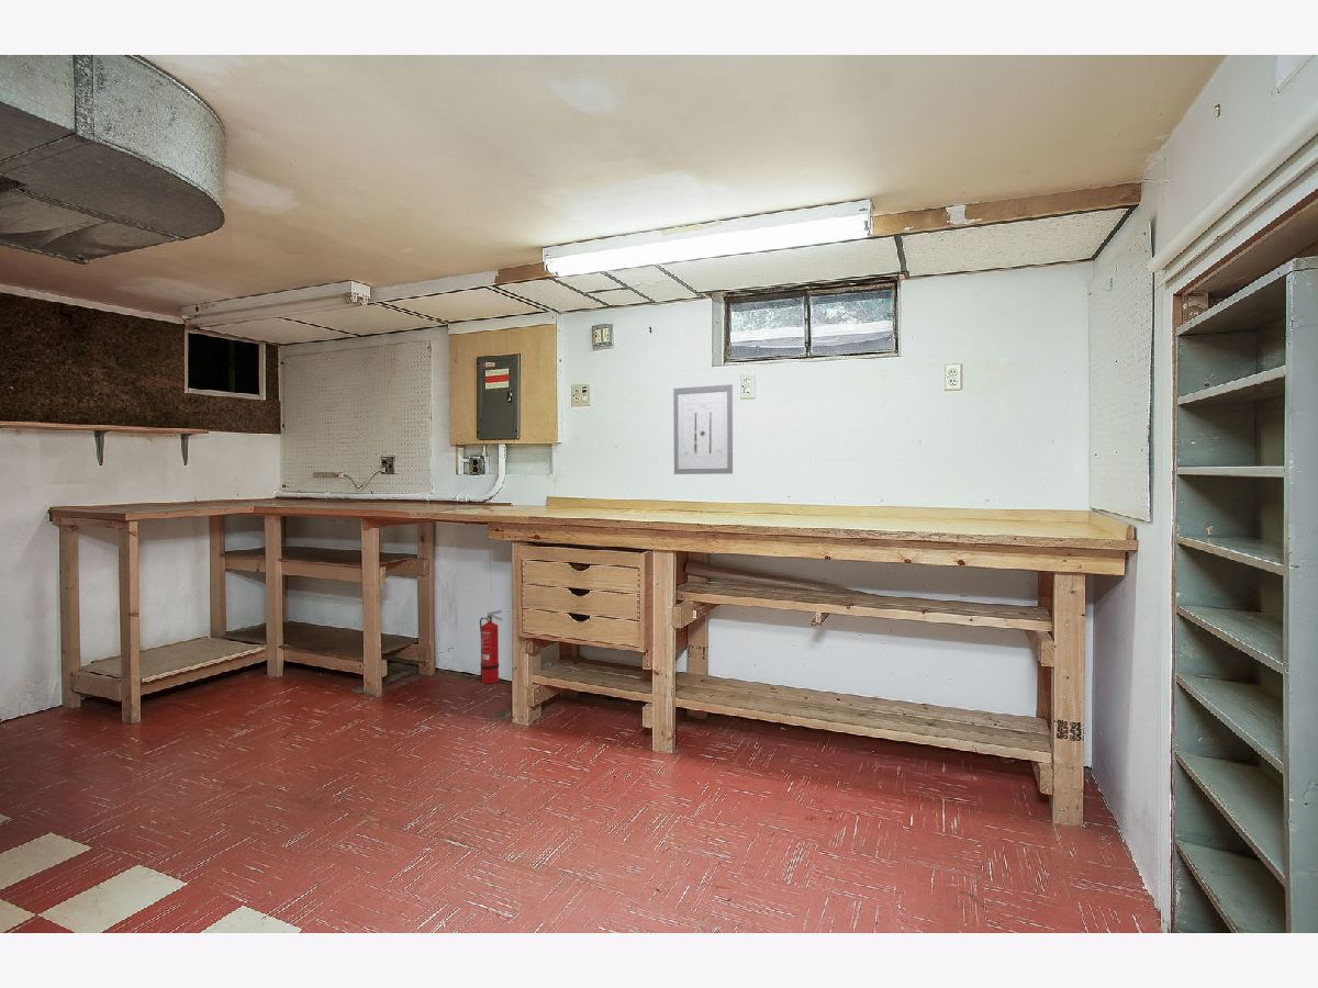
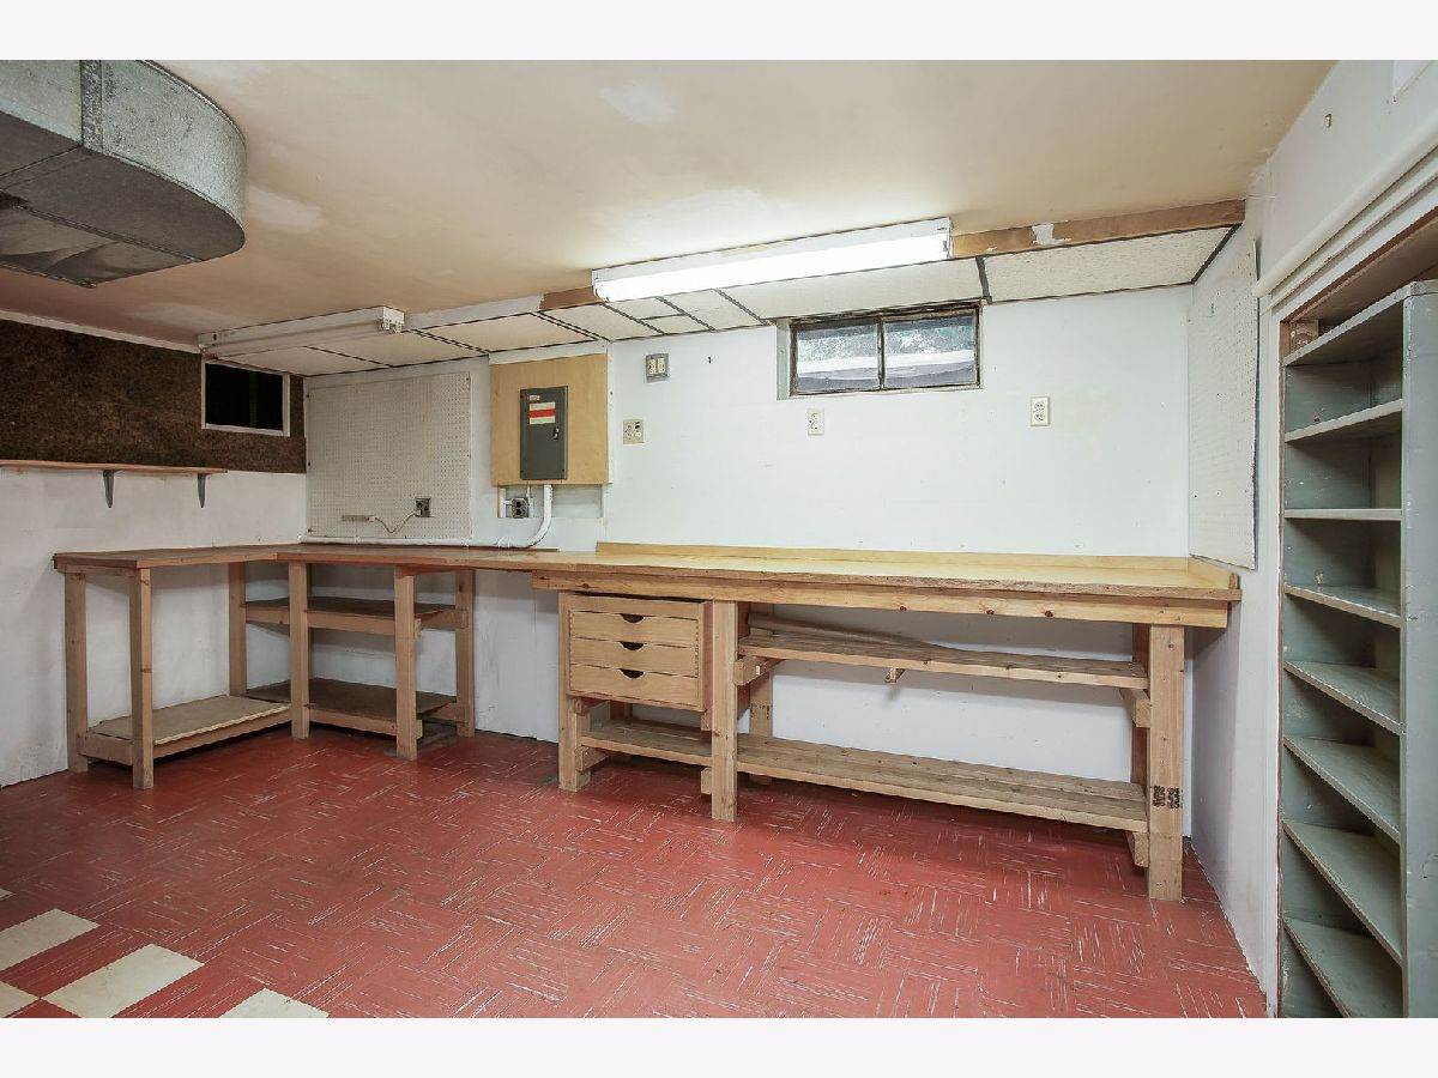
- fire extinguisher (491, 644)
- wall art (702, 430)
